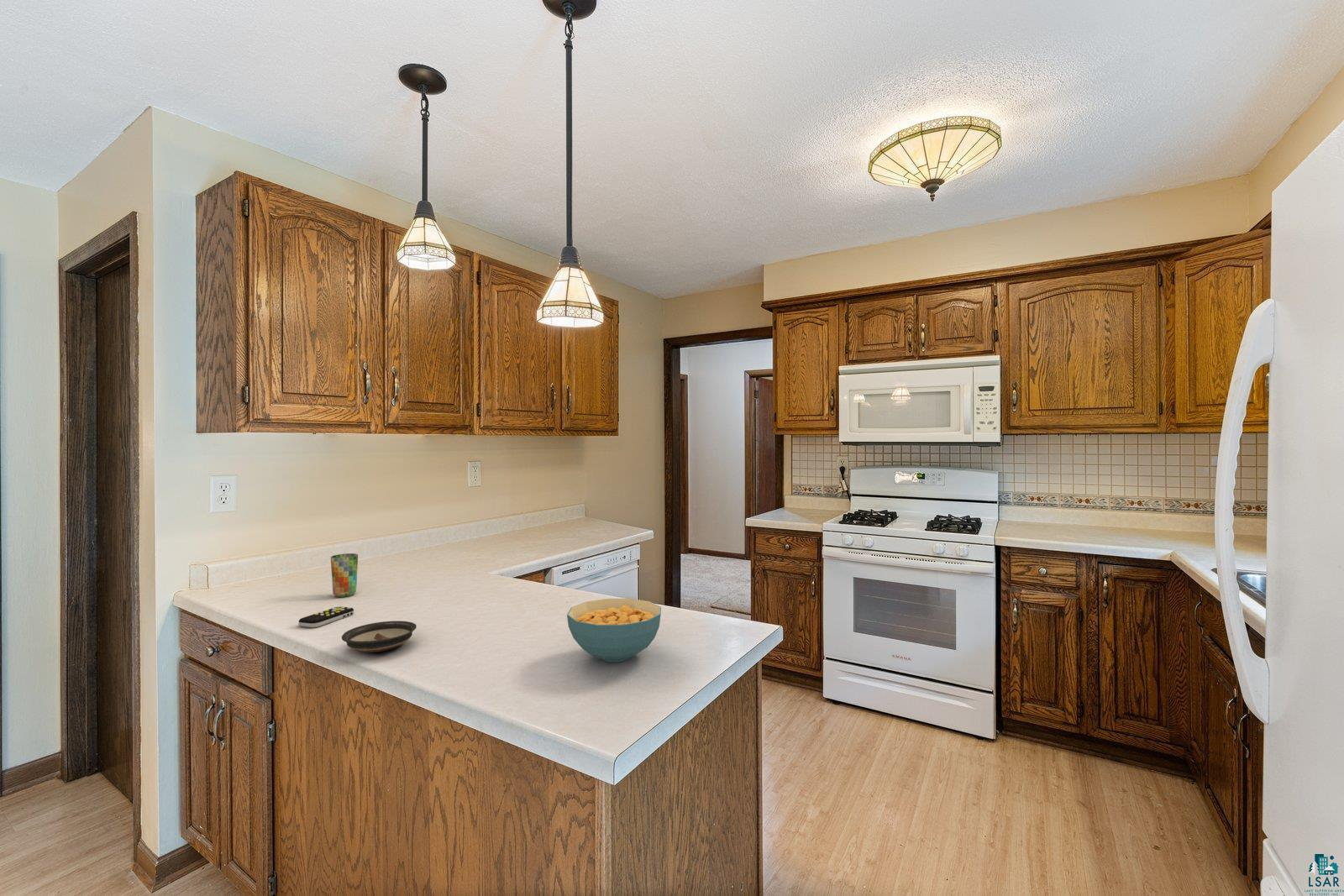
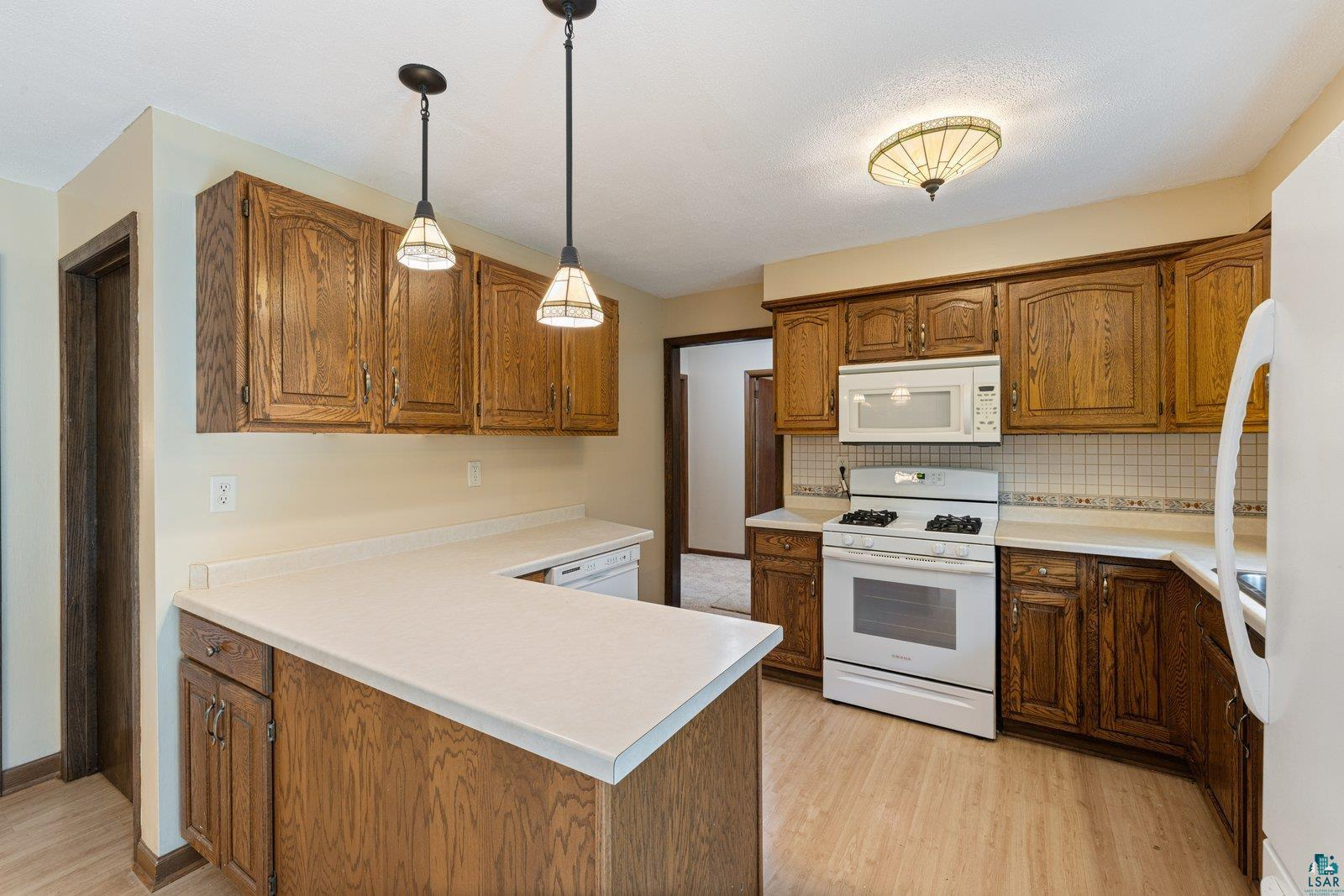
- cereal bowl (615, 633)
- saucer (380, 638)
- cup (344, 575)
- remote control (327, 616)
